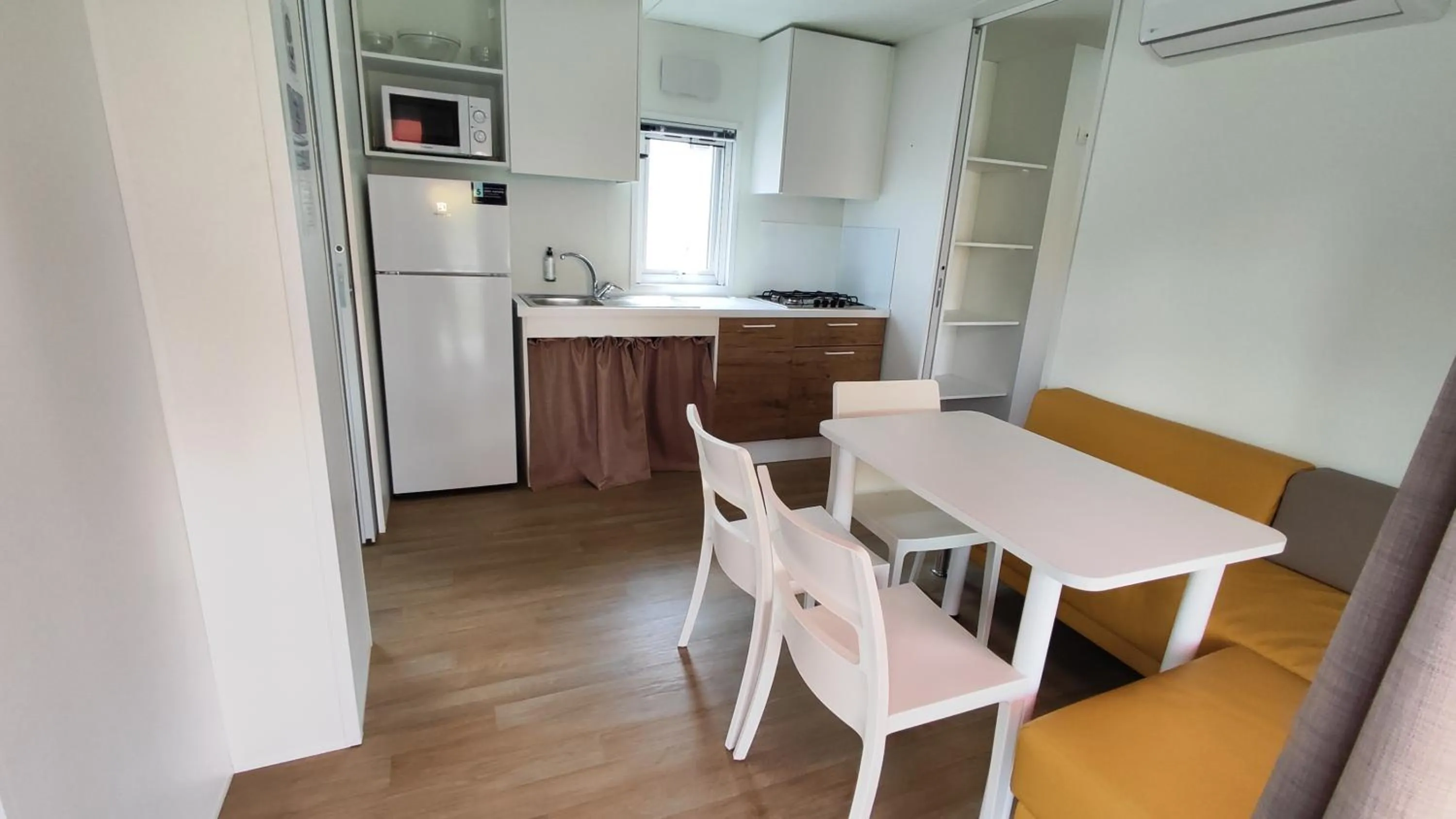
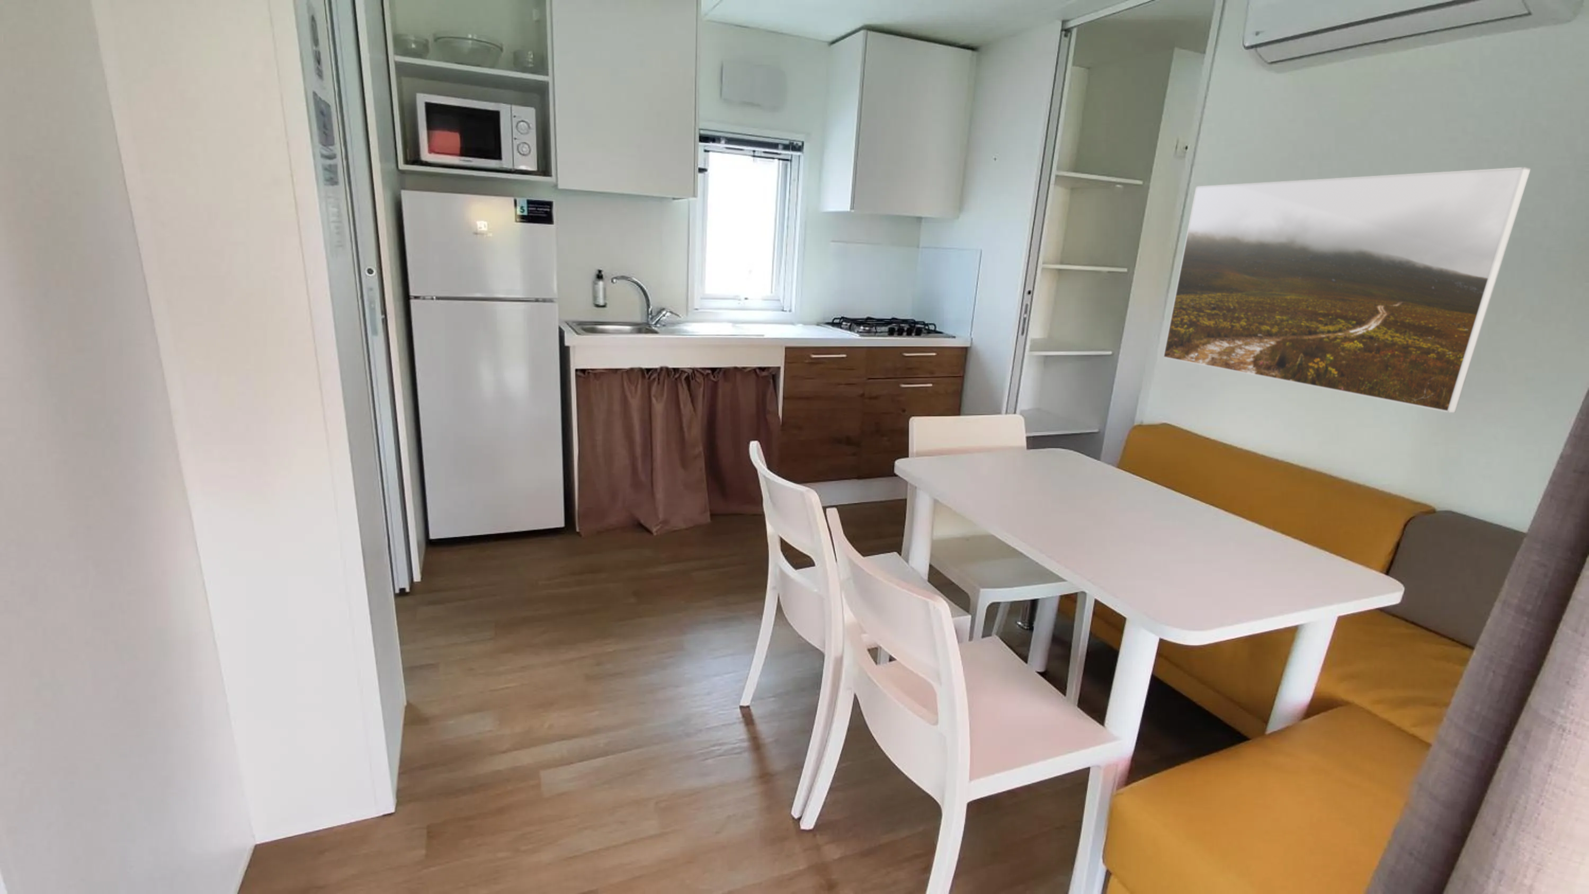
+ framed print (1307, 283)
